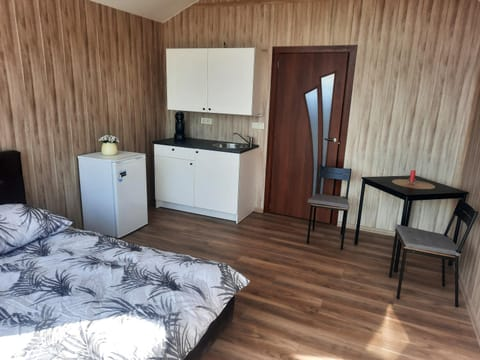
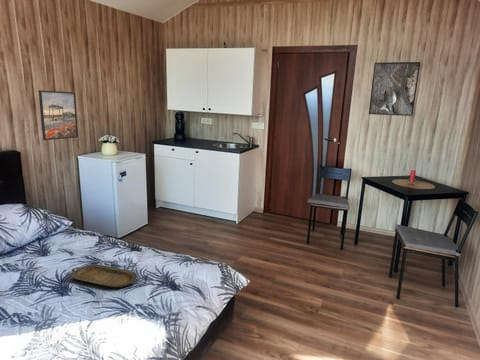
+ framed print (59, 115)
+ serving tray (104, 276)
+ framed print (393, 89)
